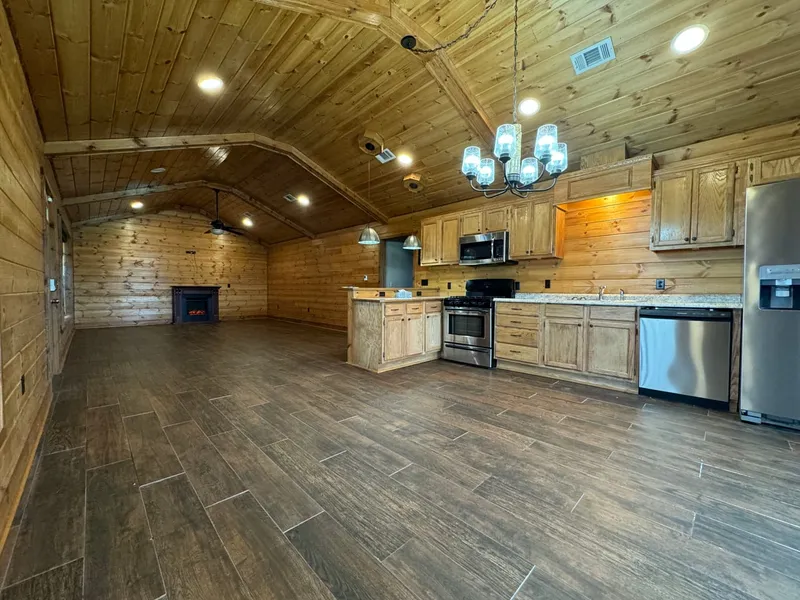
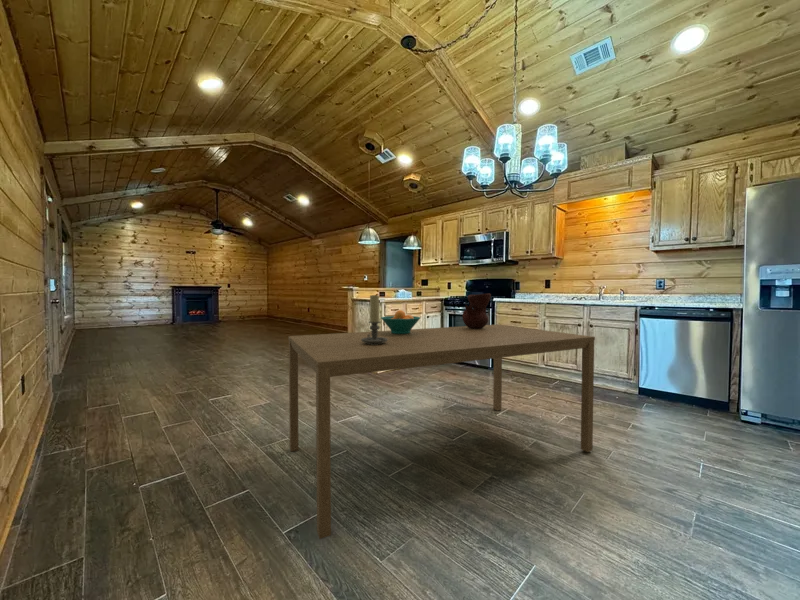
+ fruit bowl (400, 321)
+ dining table (439, 364)
+ vase (476, 310)
+ candle holder (373, 318)
